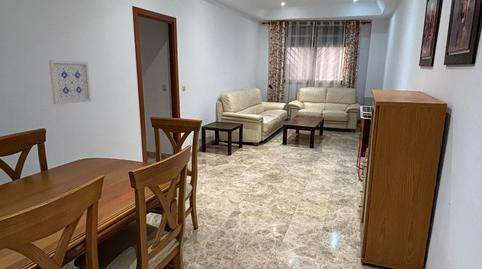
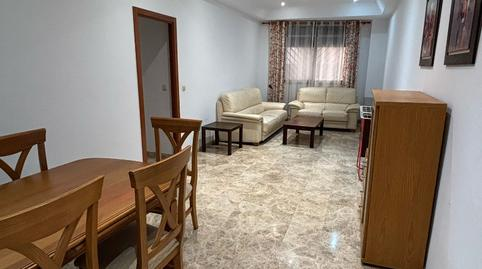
- wall art (71, 82)
